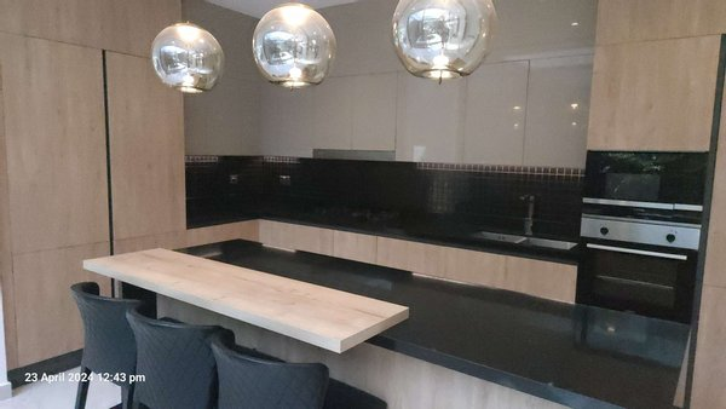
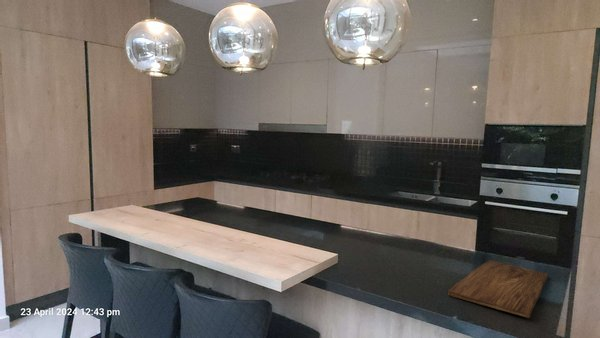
+ cutting board (502, 283)
